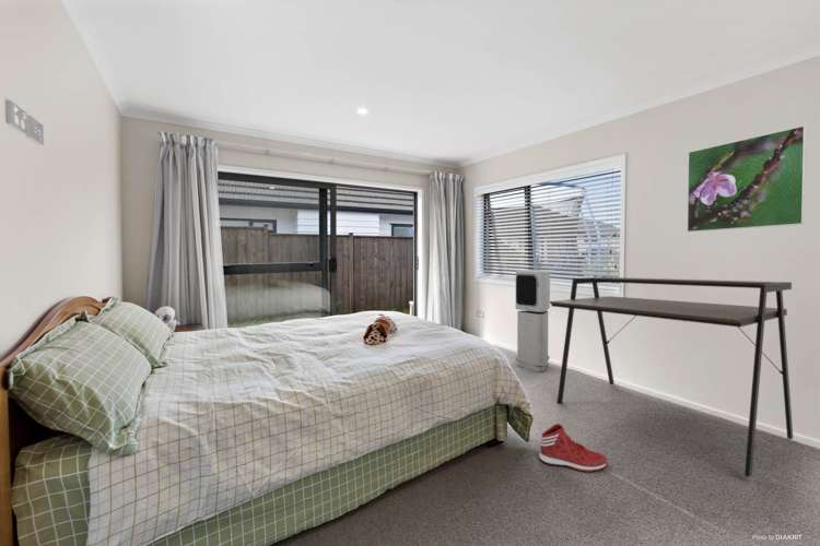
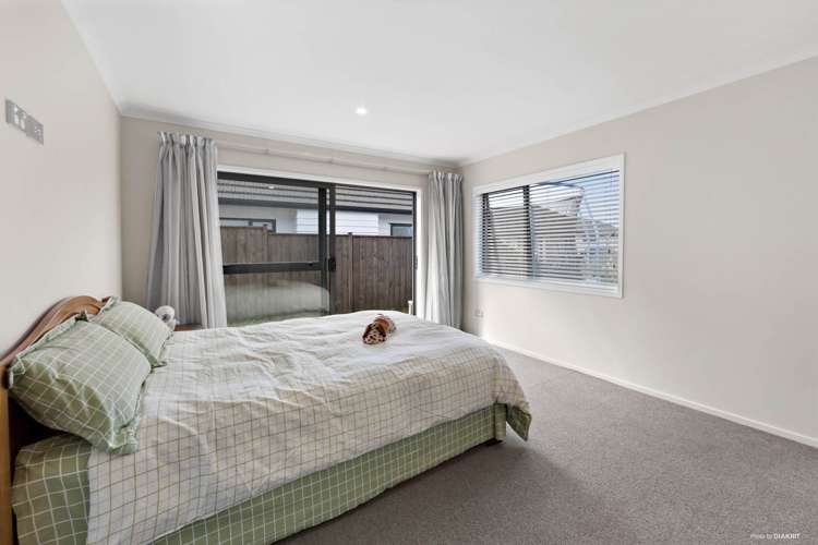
- air purifier (537, 318)
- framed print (740, 185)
- desk (660, 318)
- sneaker (572, 444)
